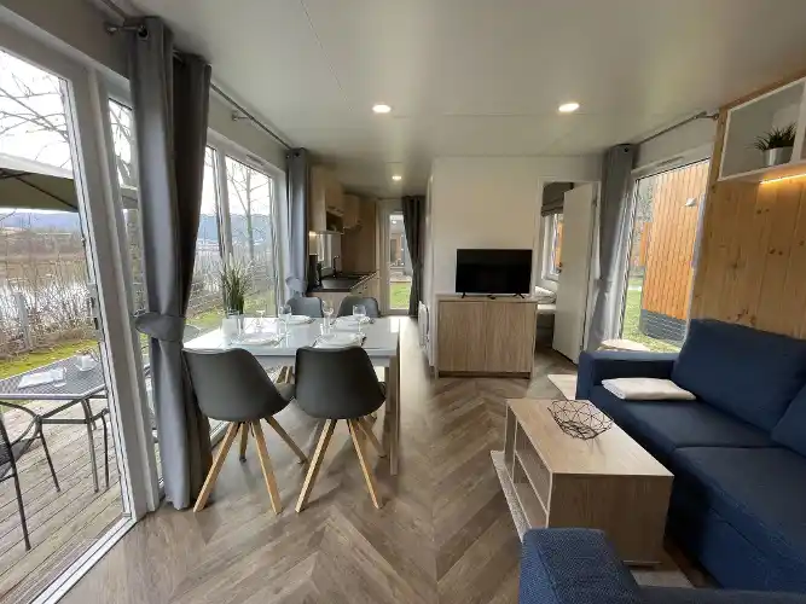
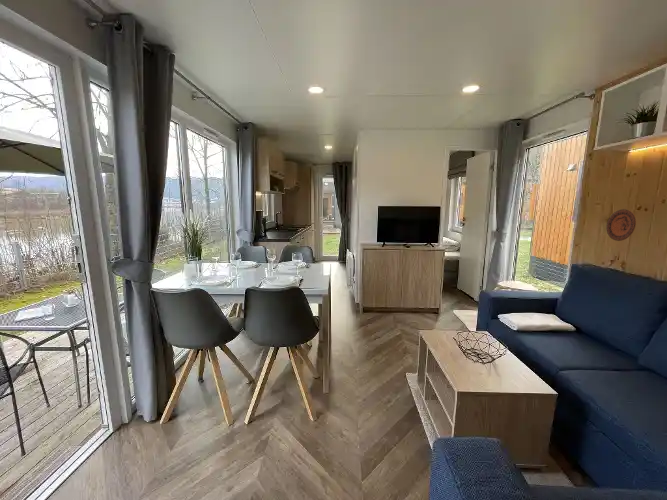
+ decorative plate (621, 225)
